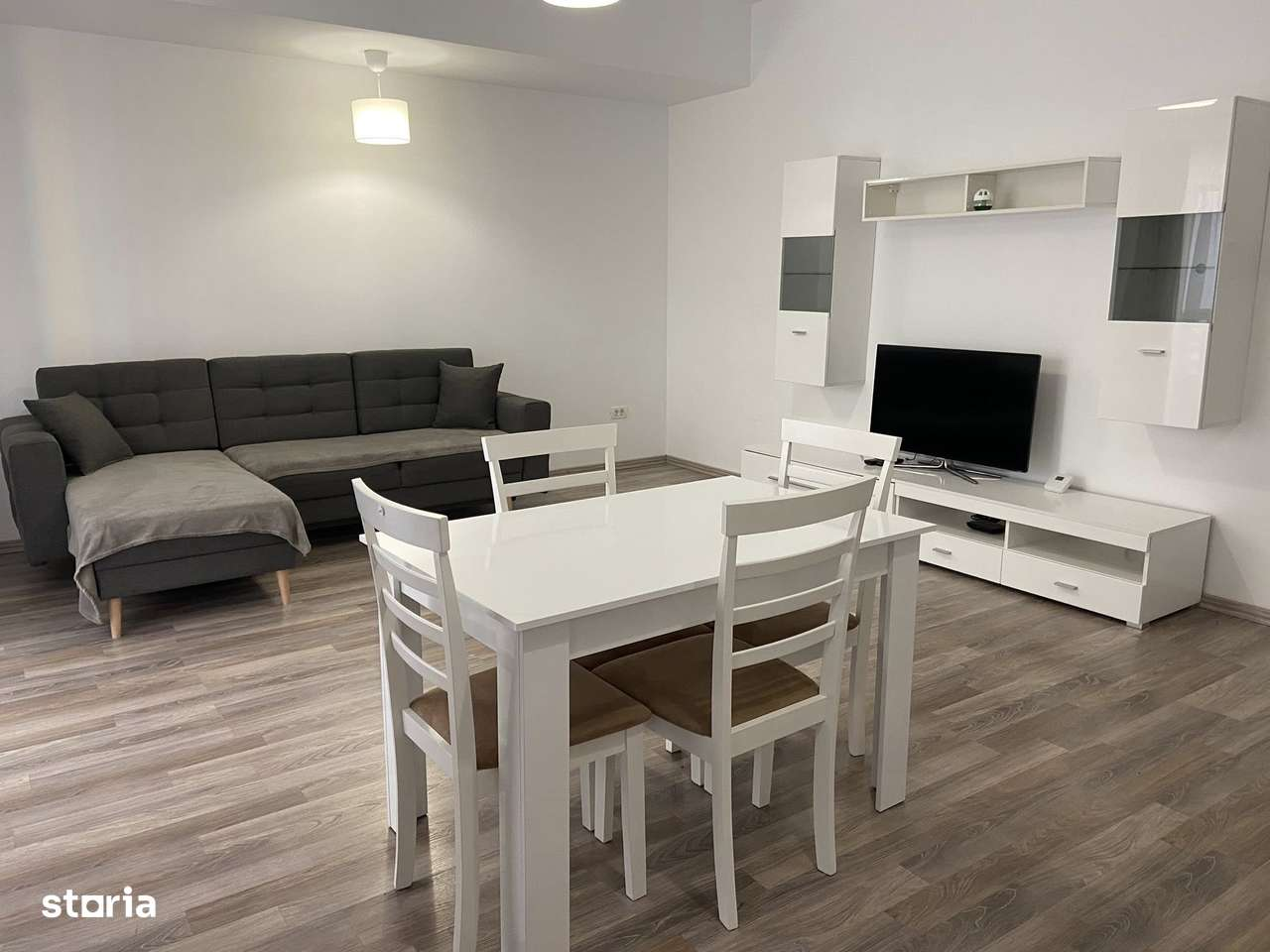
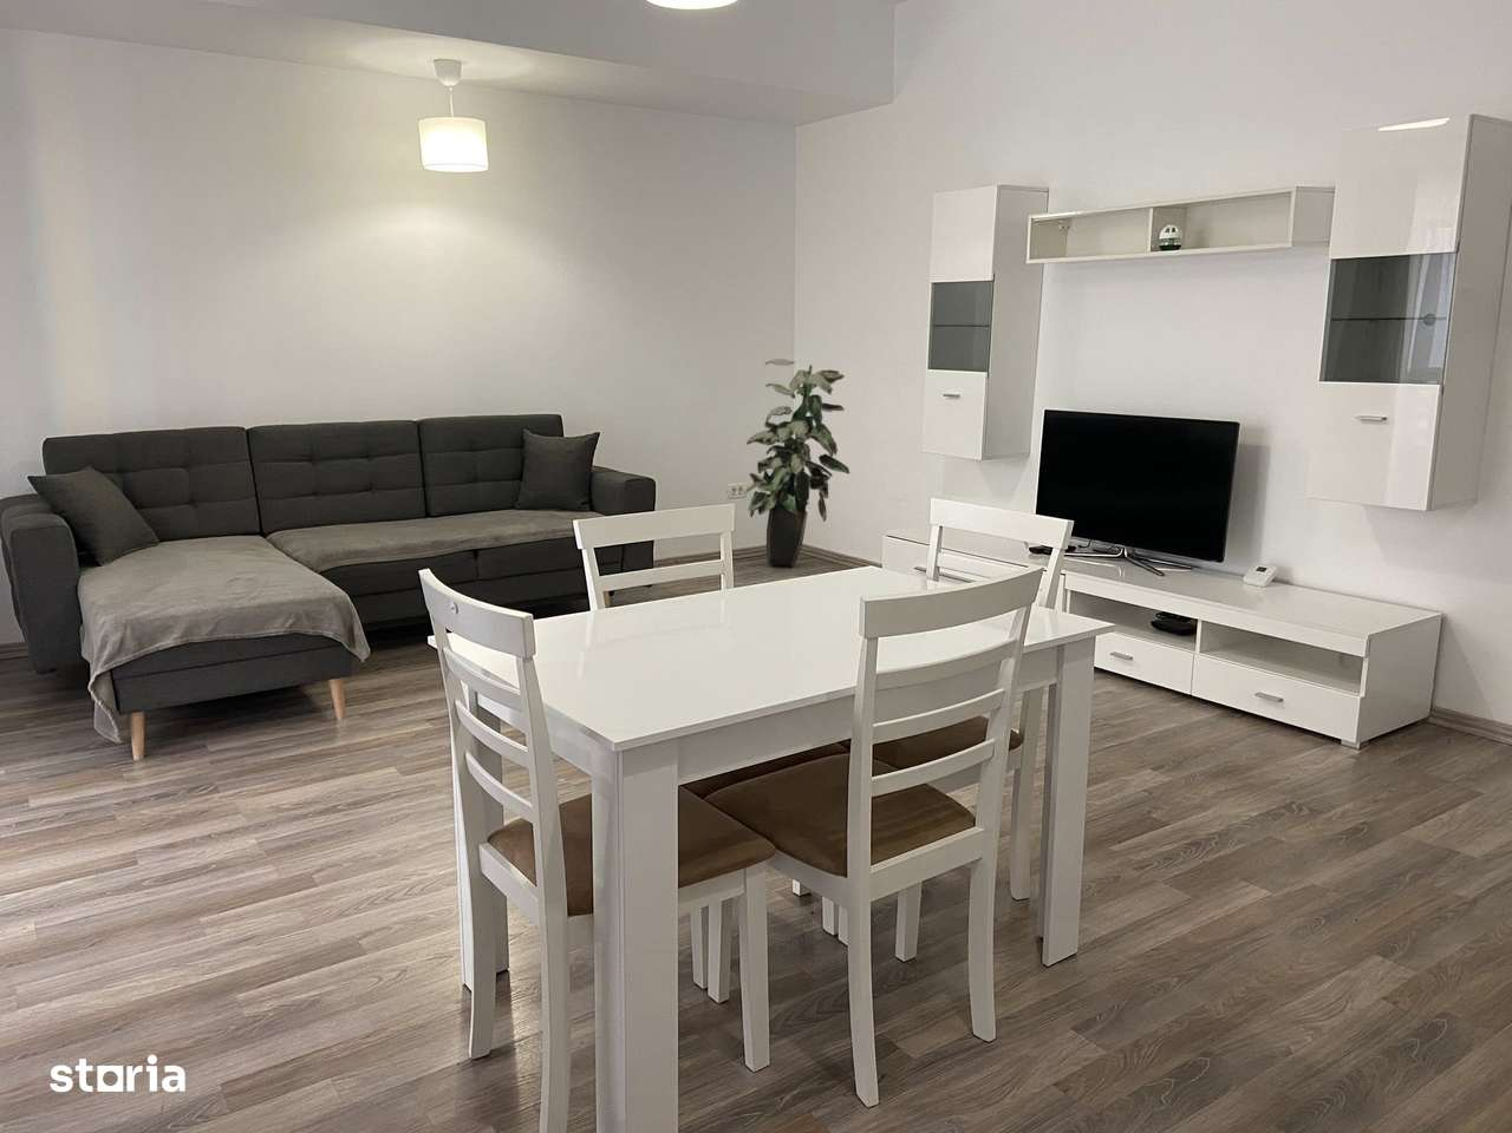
+ indoor plant (792, 463)
